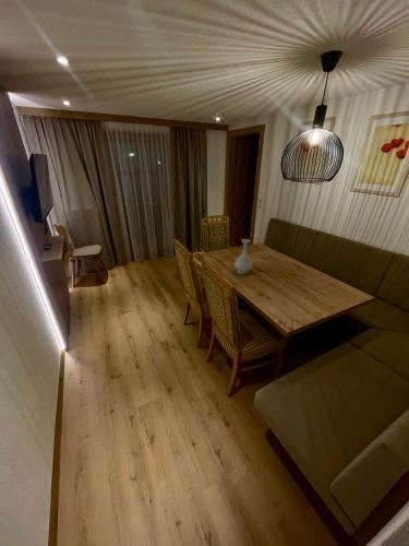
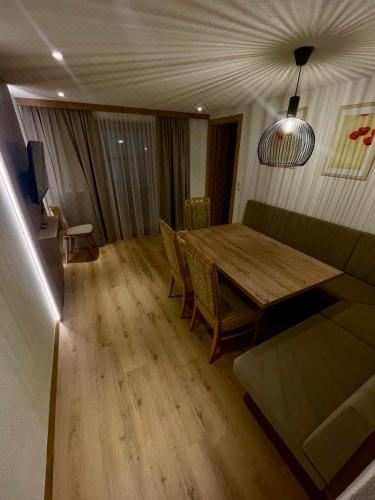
- vase (243, 257)
